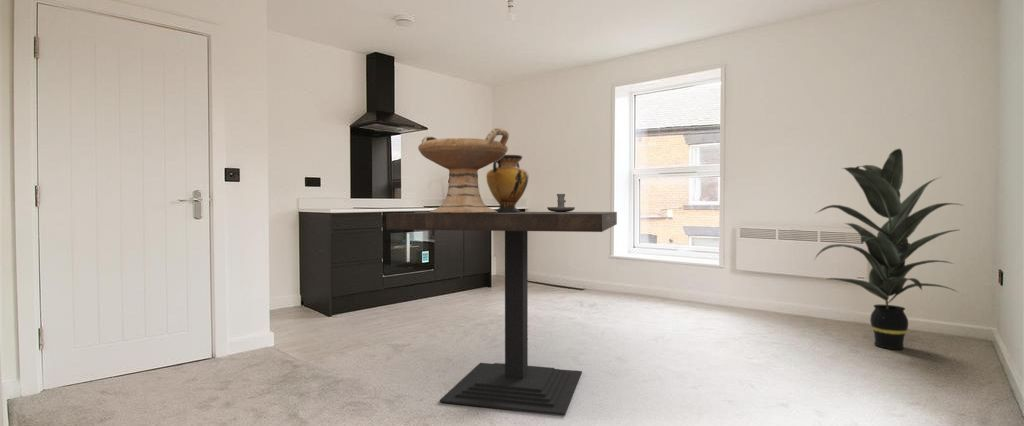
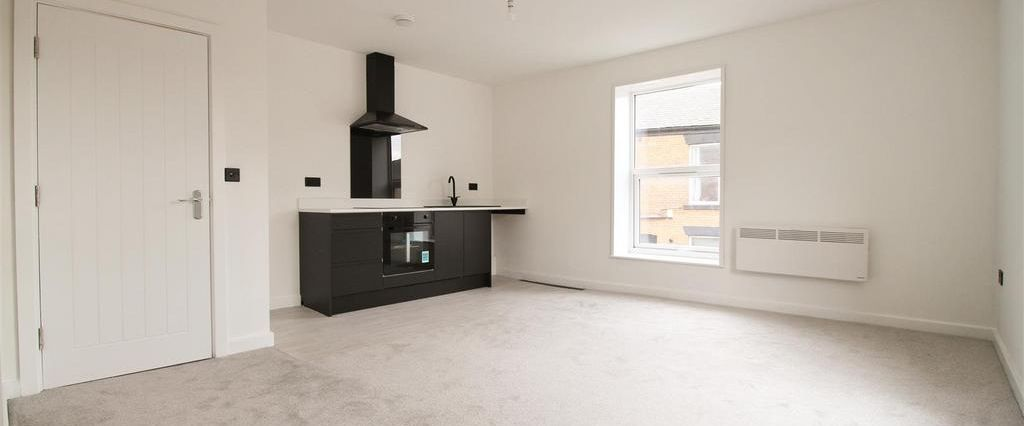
- indoor plant (886, 249)
- decorative bowl (463, 172)
- vase (507, 184)
- dining table (516, 299)
- candle holder (561, 202)
